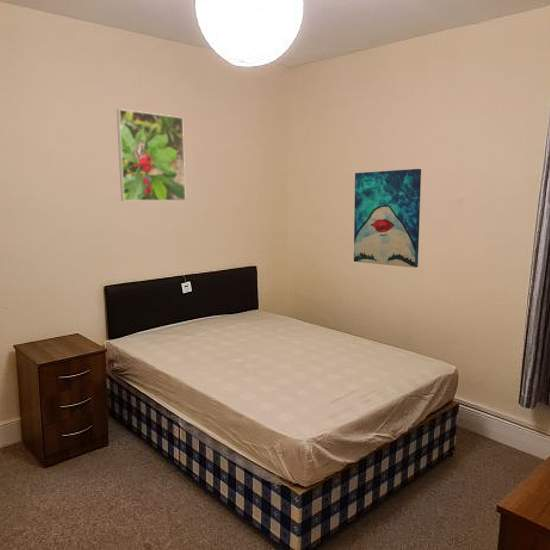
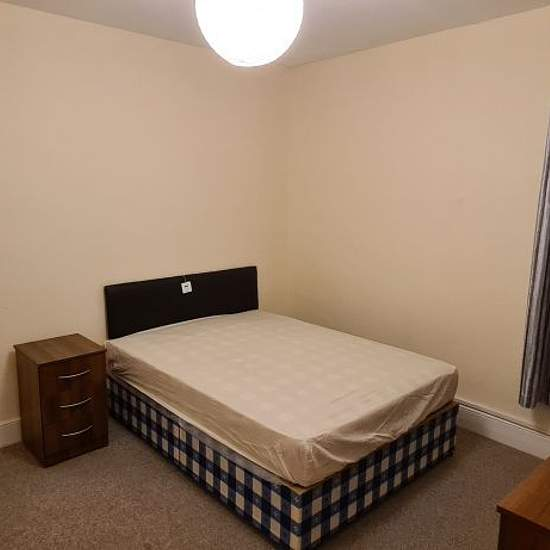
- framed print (153, 157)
- wall art (385, 218)
